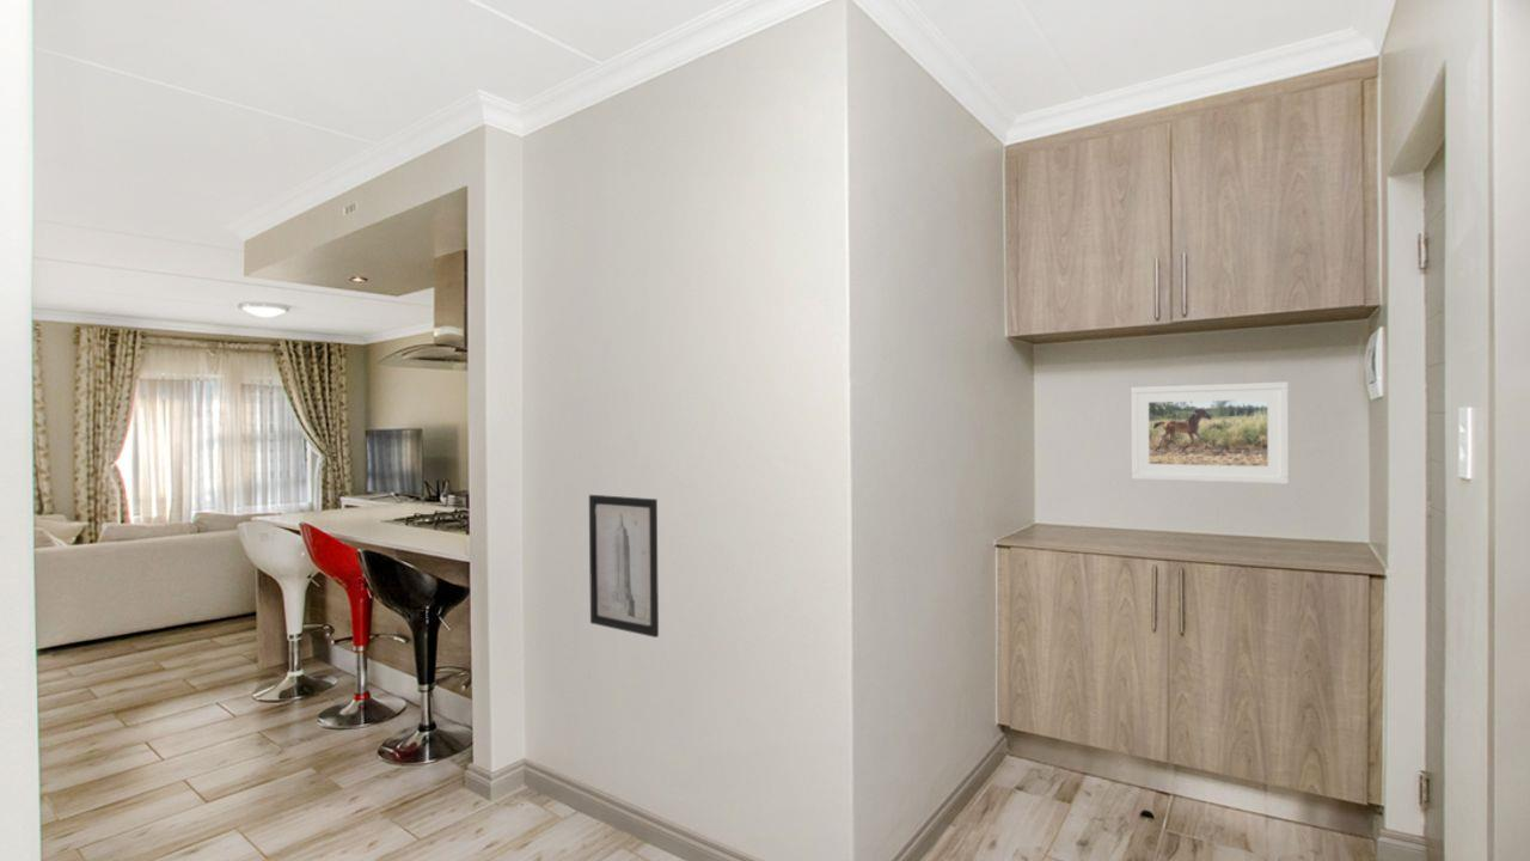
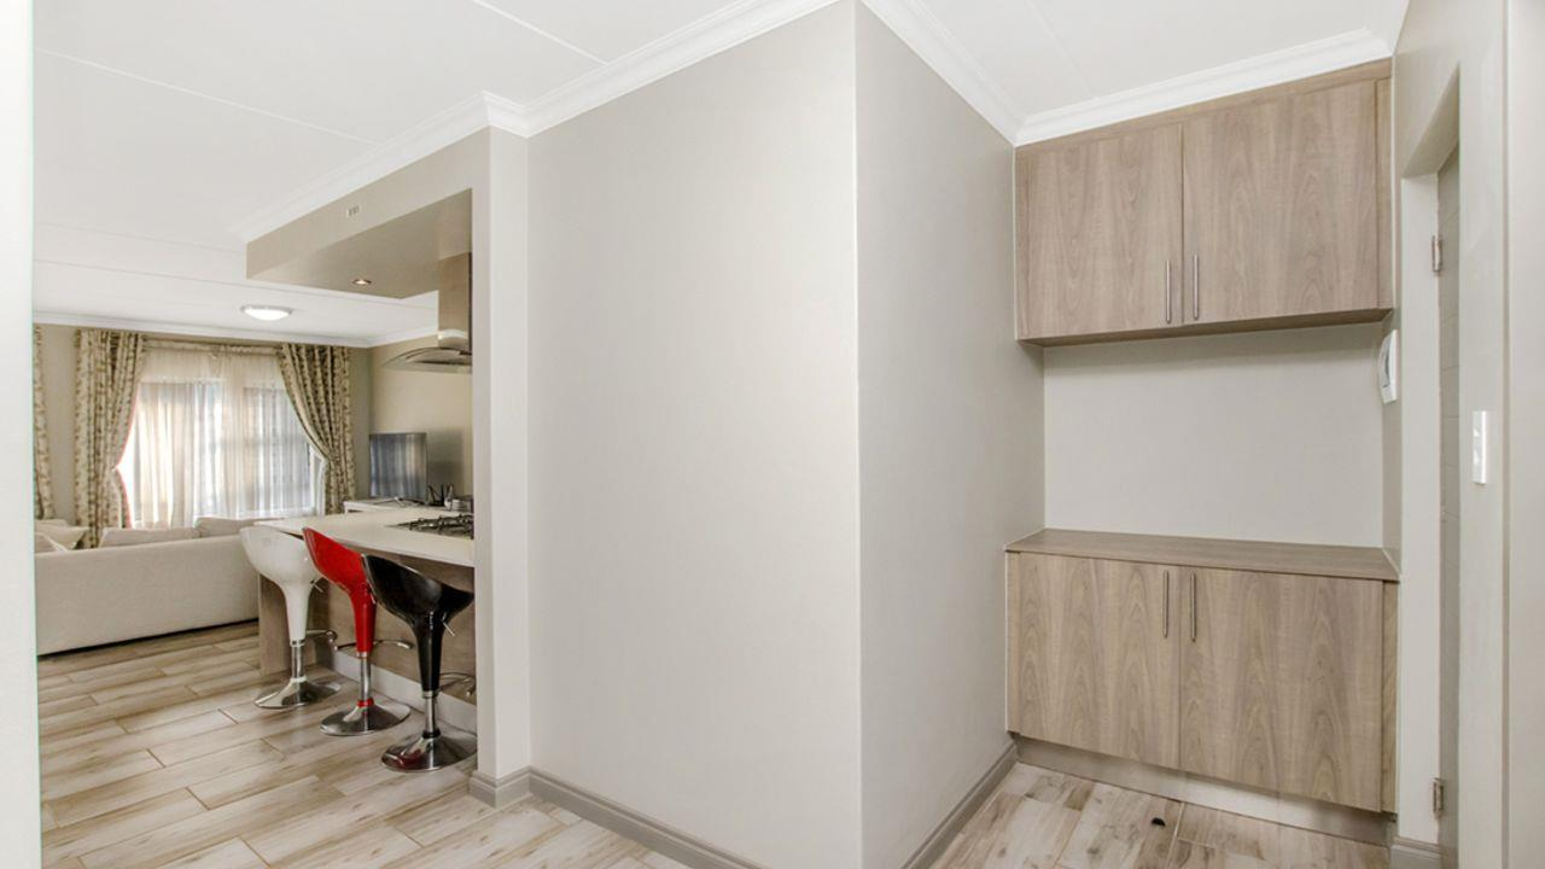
- wall art (622, 563)
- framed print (1206, 433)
